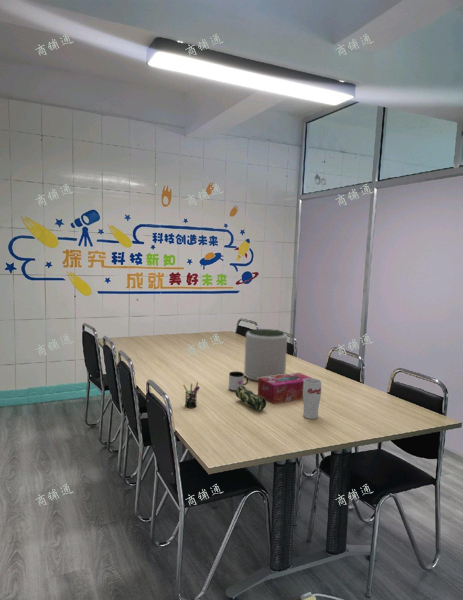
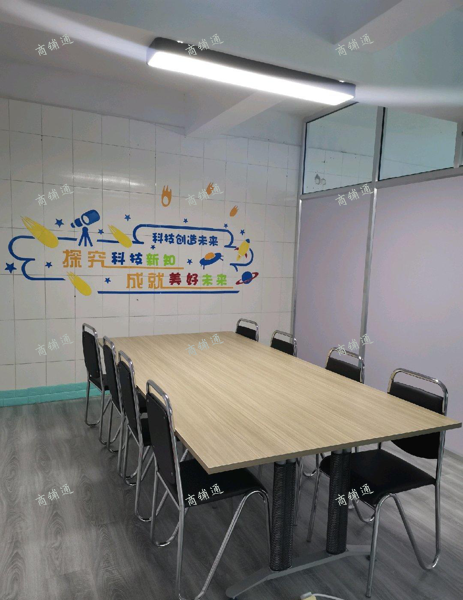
- pencil case (249, 397)
- pen holder (191, 393)
- plant pot (265, 354)
- mug (238, 381)
- tissue box (286, 387)
- cup (311, 398)
